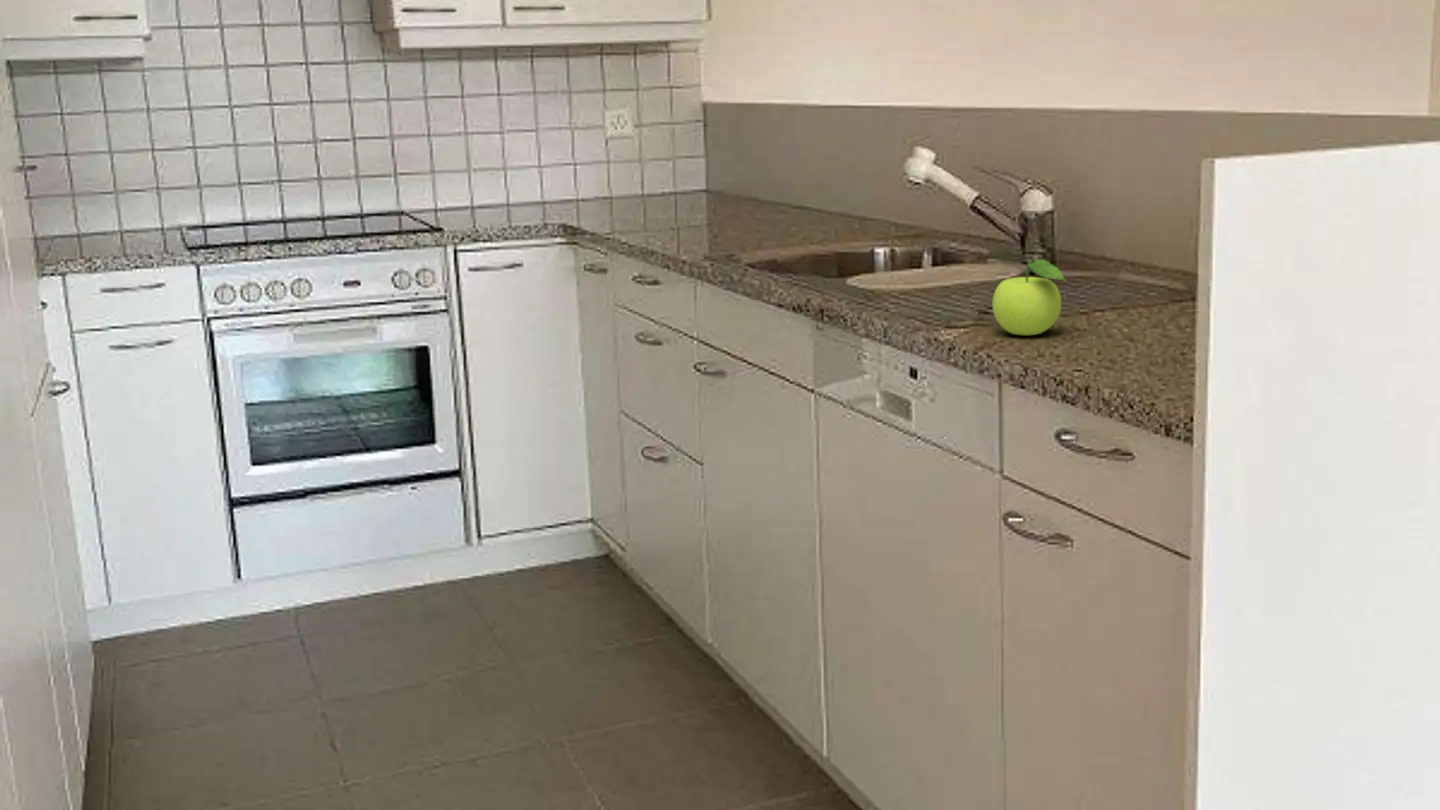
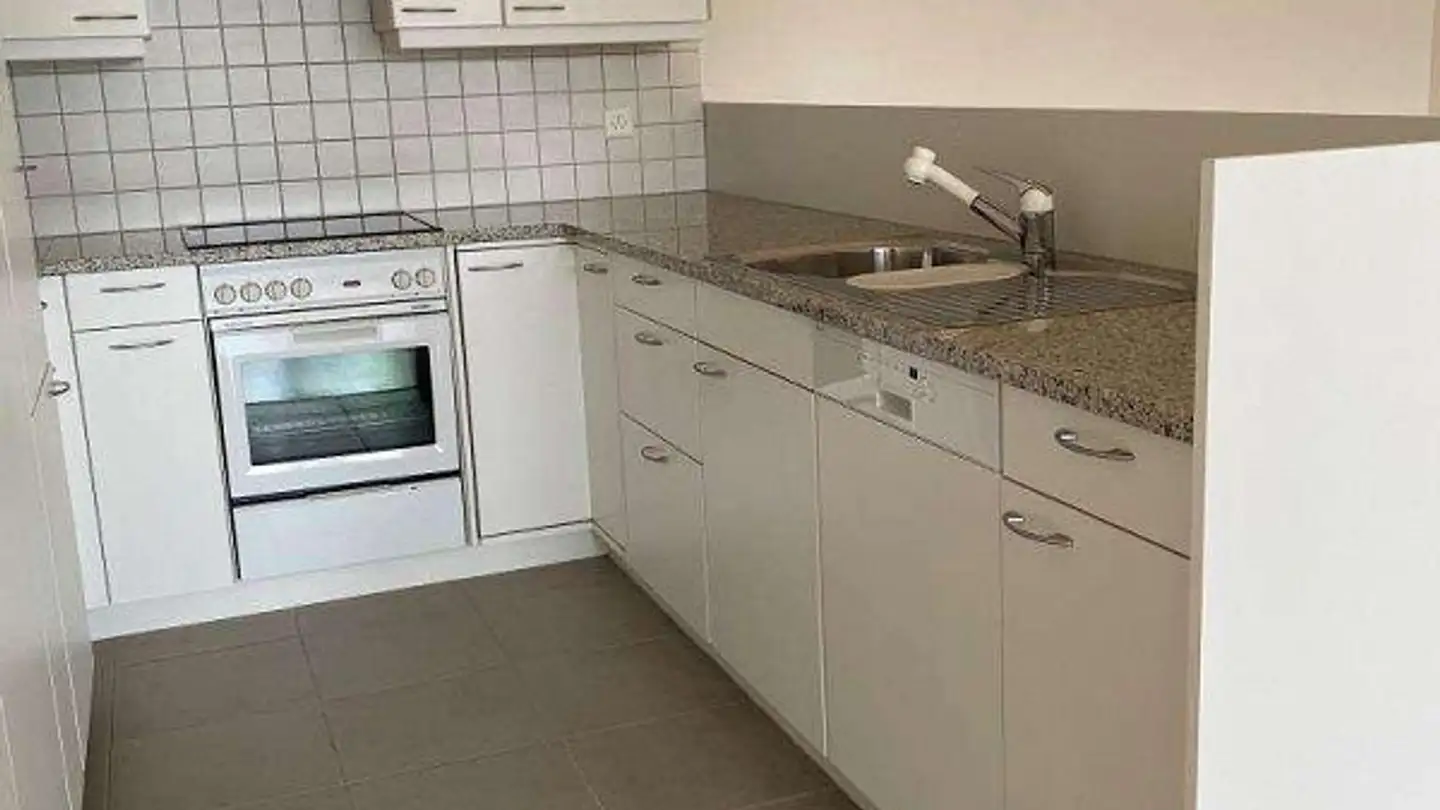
- fruit (1034, 297)
